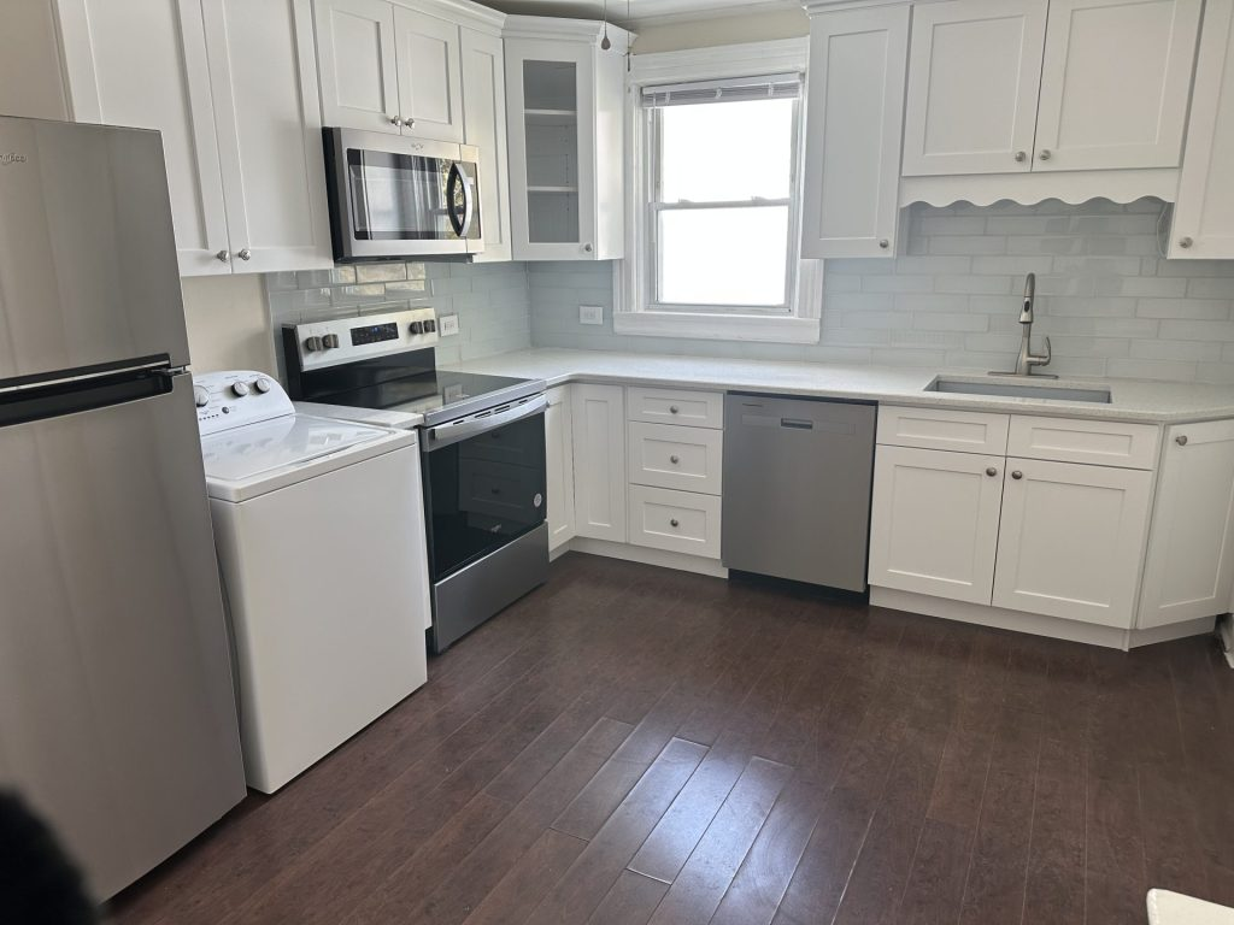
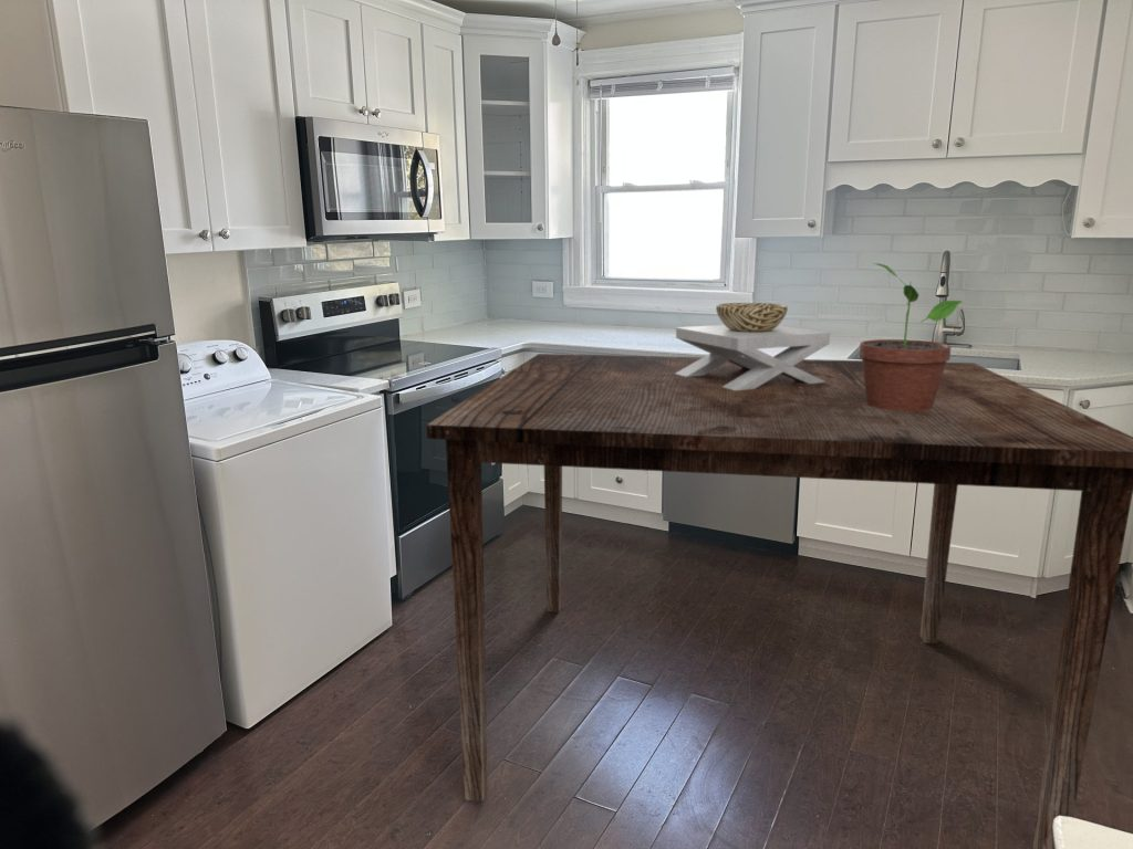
+ decorative bowl (749, 340)
+ potted plant (905, 334)
+ dining table (745, 474)
